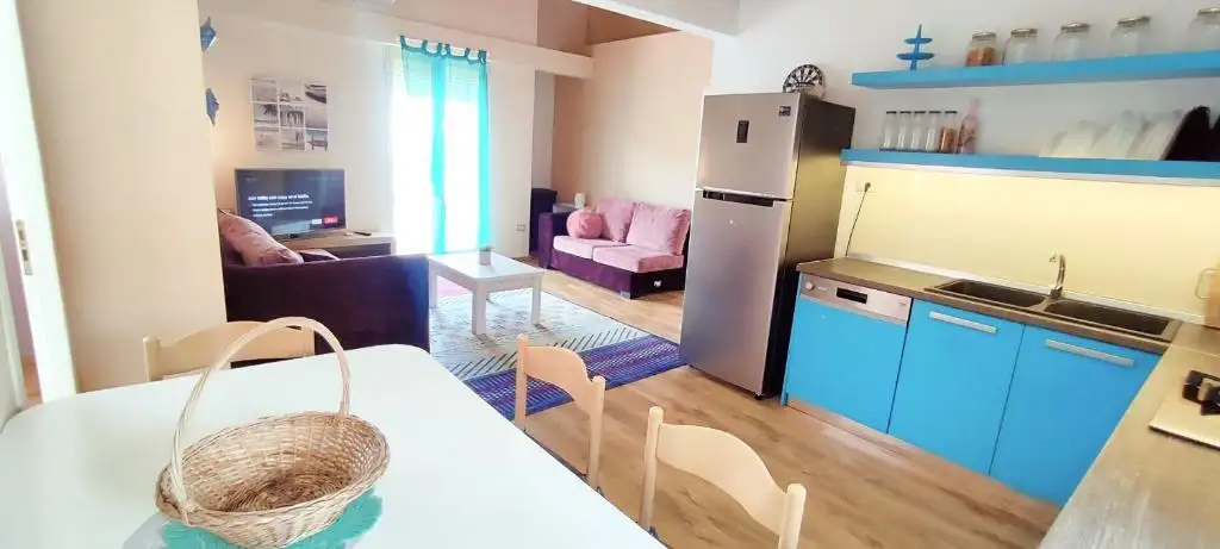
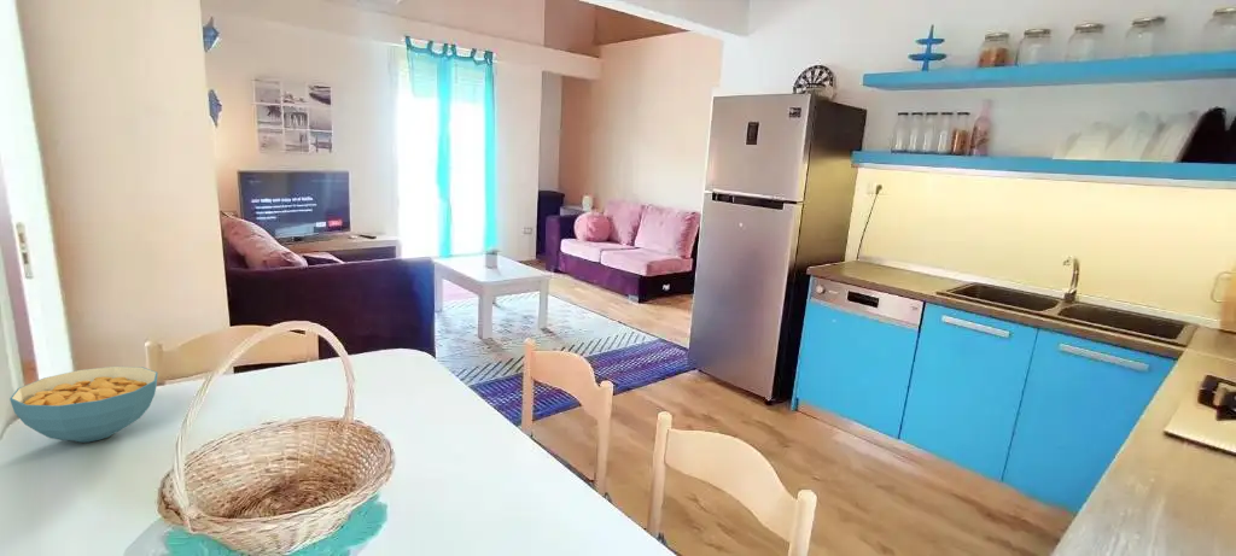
+ cereal bowl (92, 409)
